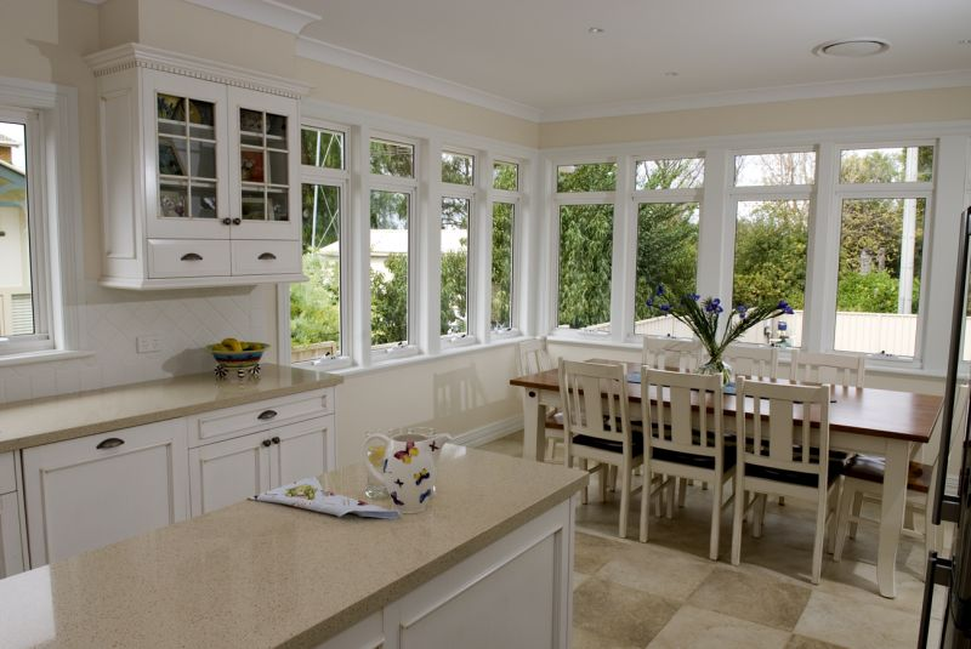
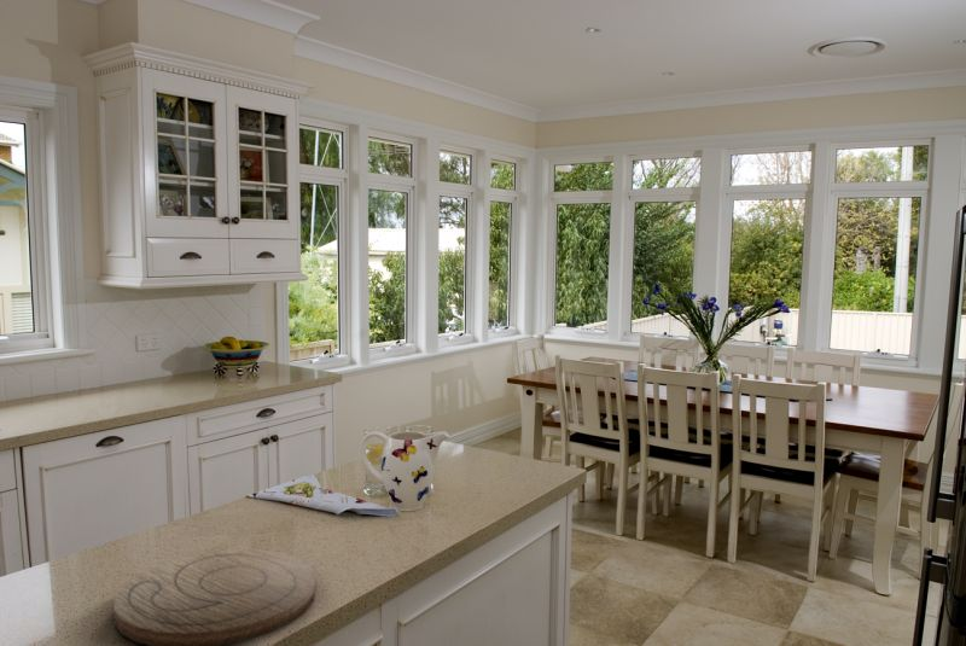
+ cutting board (219, 592)
